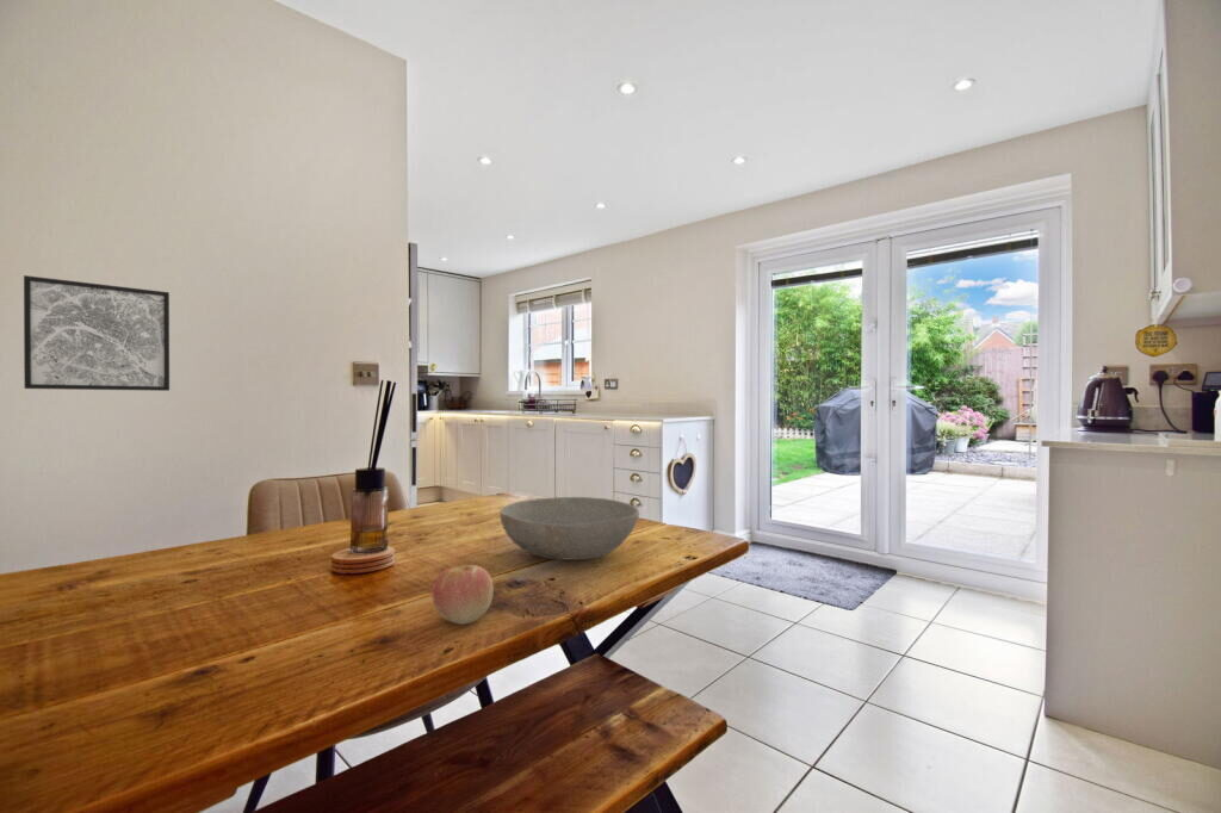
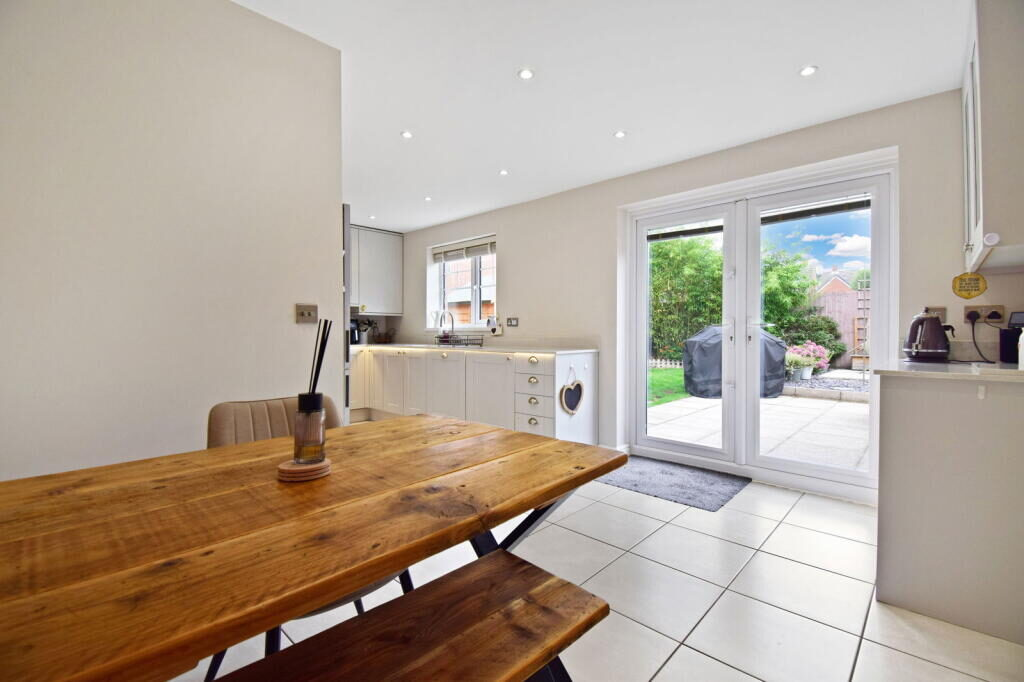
- wall art (101, 337)
- apple (463, 592)
- bowl (570, 529)
